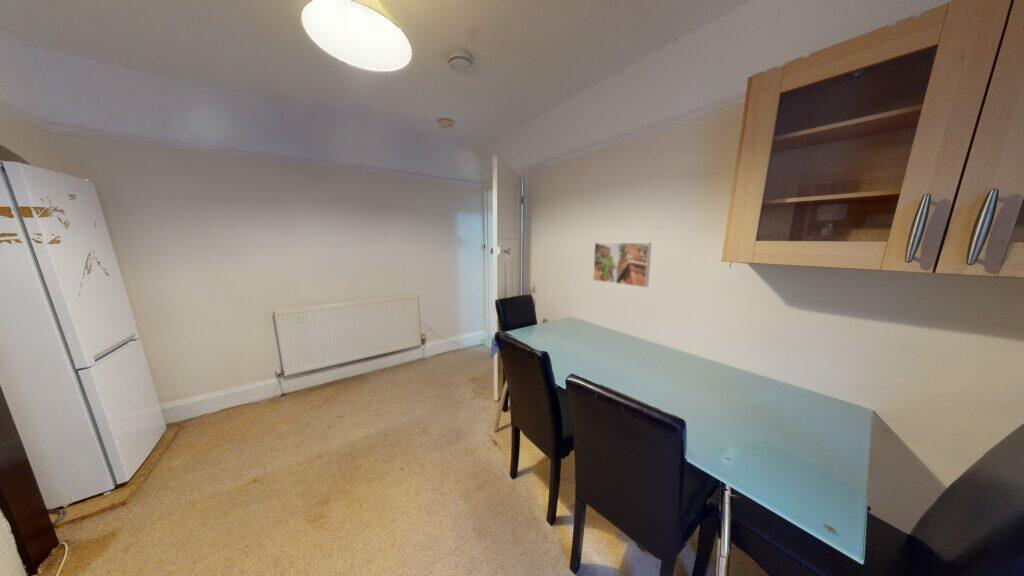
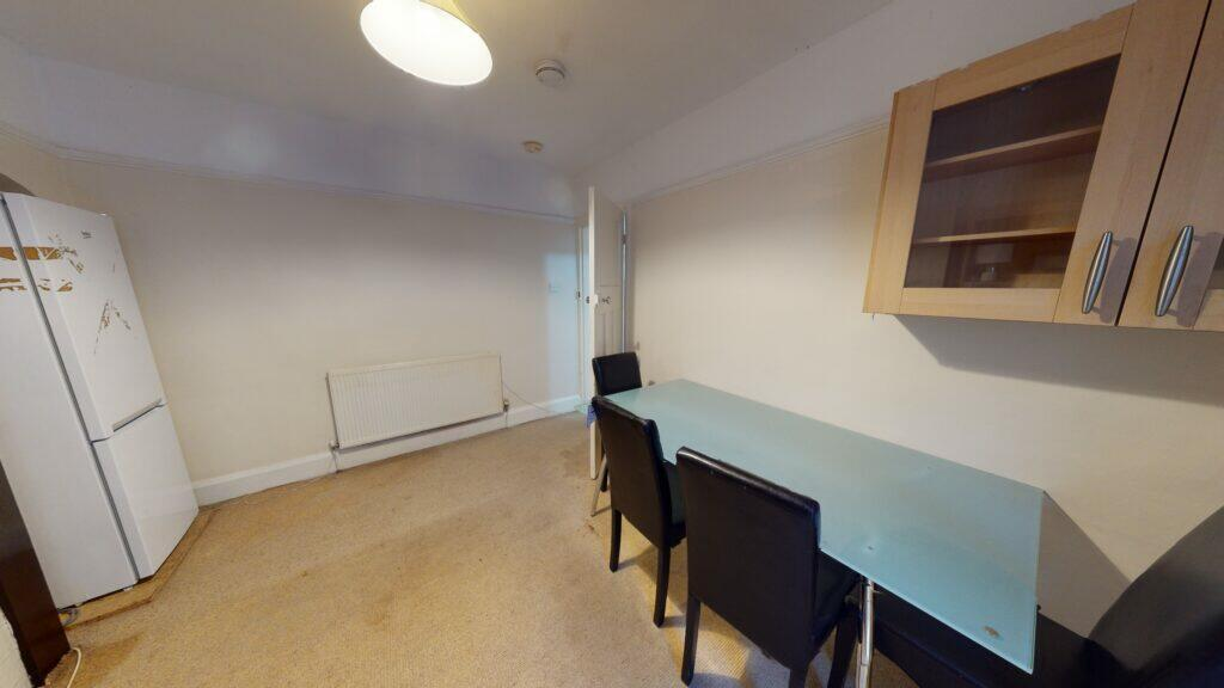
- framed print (619, 263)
